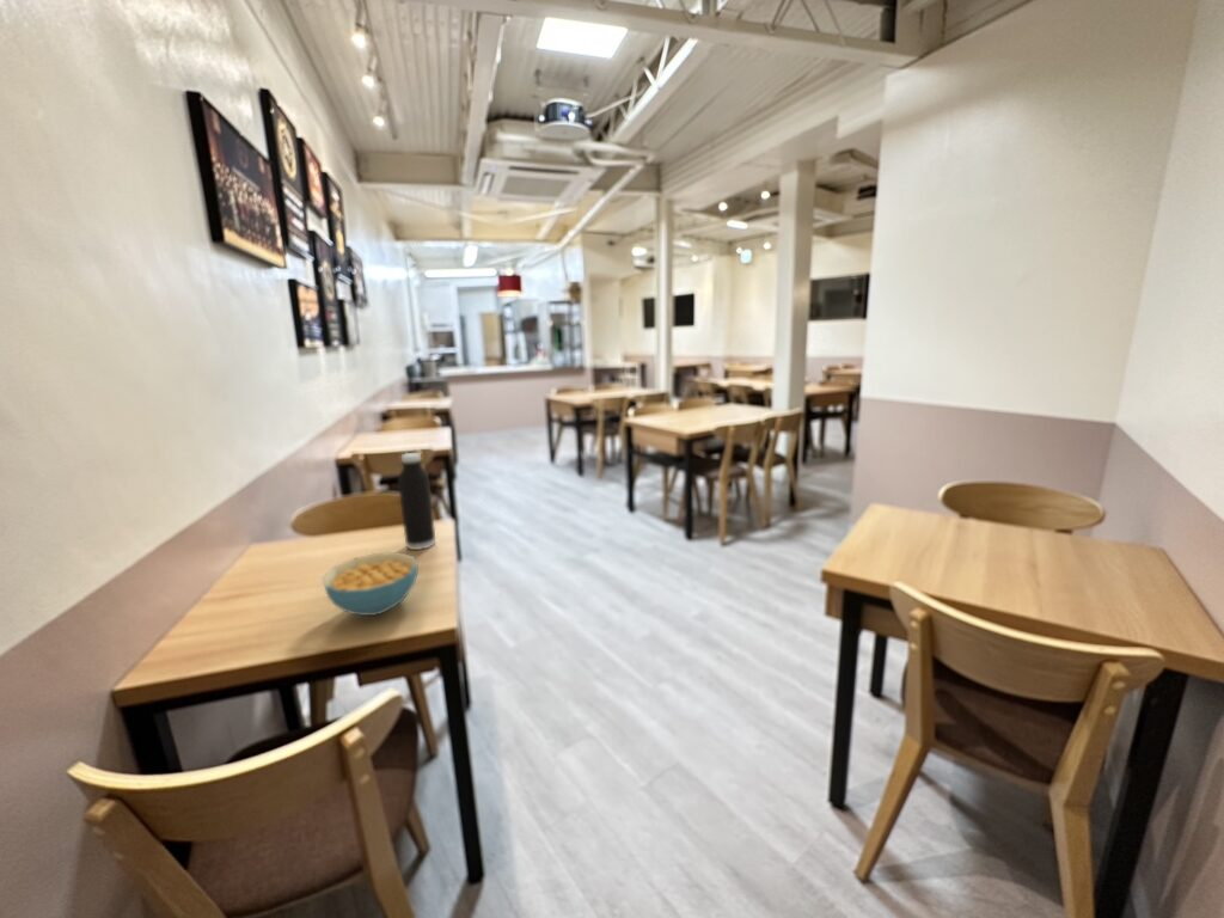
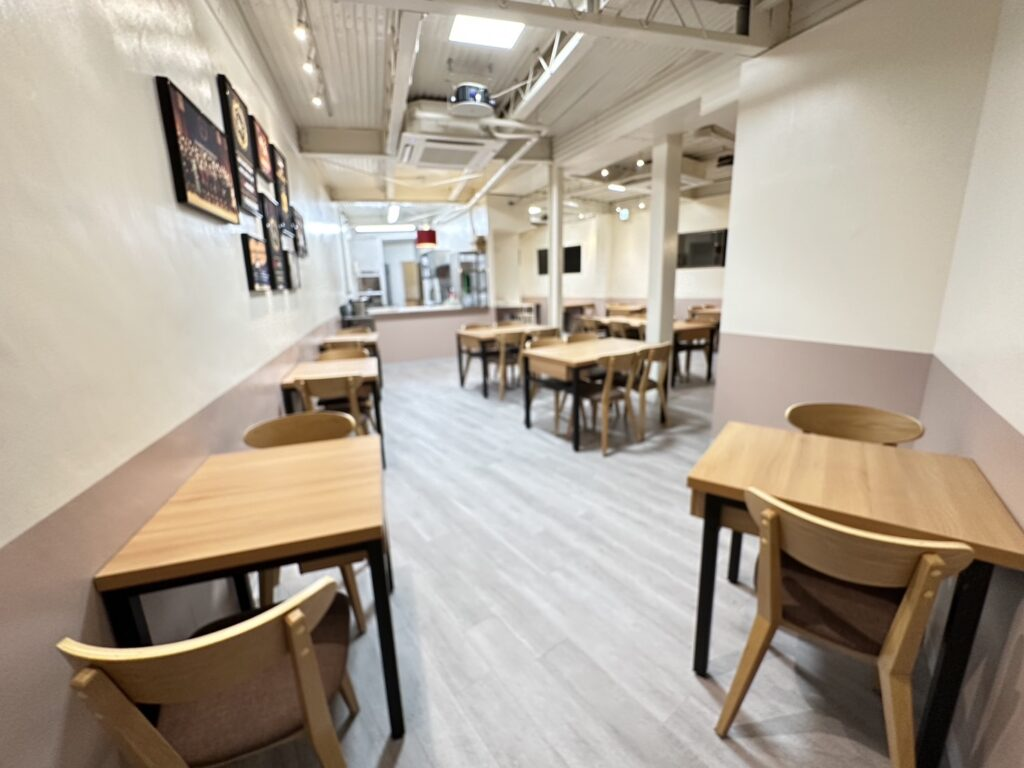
- cereal bowl (374, 589)
- water bottle (416, 500)
